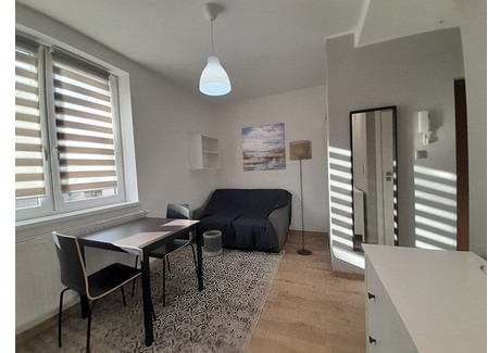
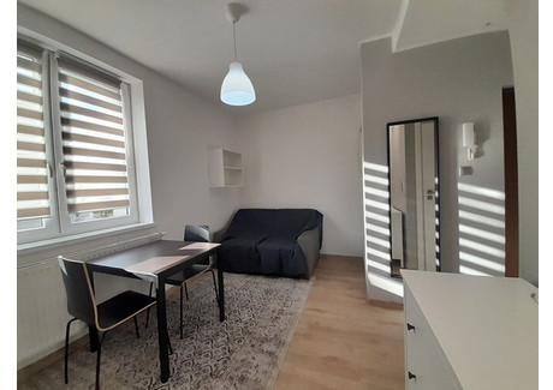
- floor lamp (301, 197)
- wastebasket (212, 242)
- wall art (263, 148)
